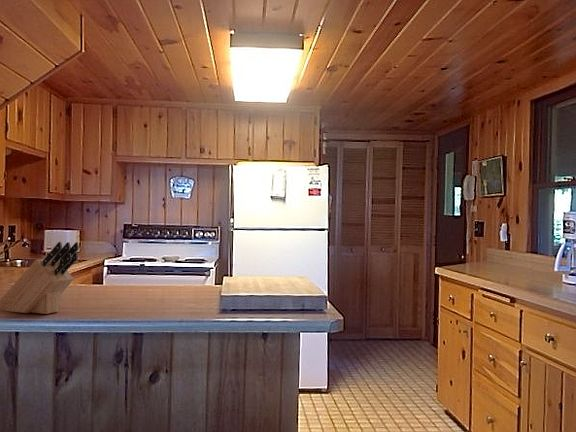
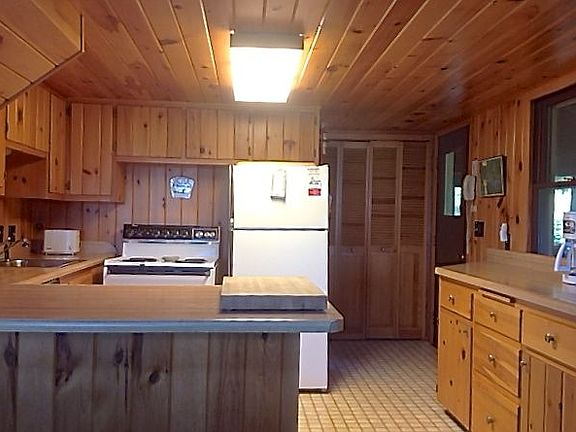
- knife block (39, 275)
